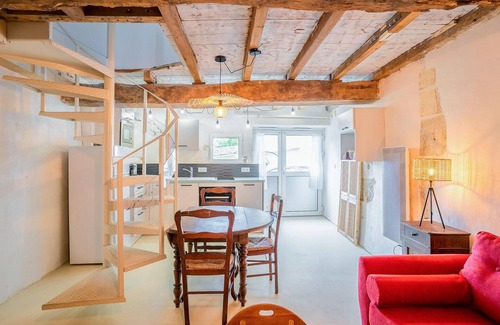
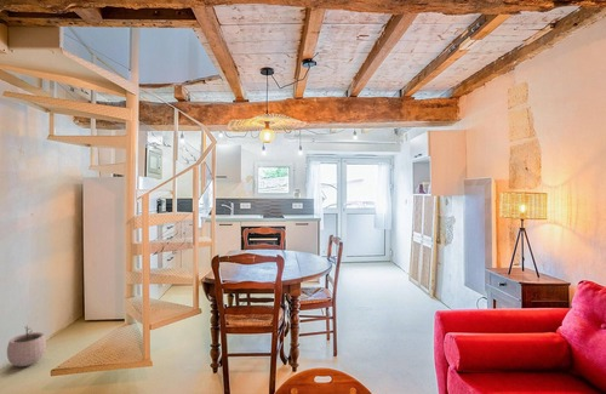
+ plant pot (27, 344)
